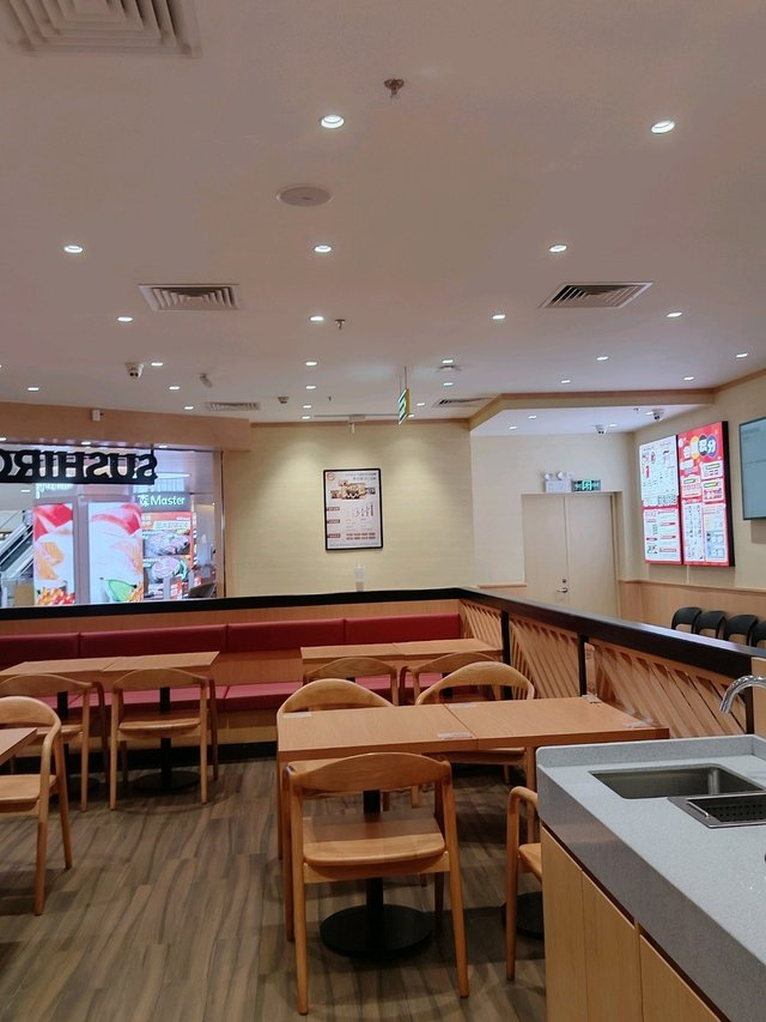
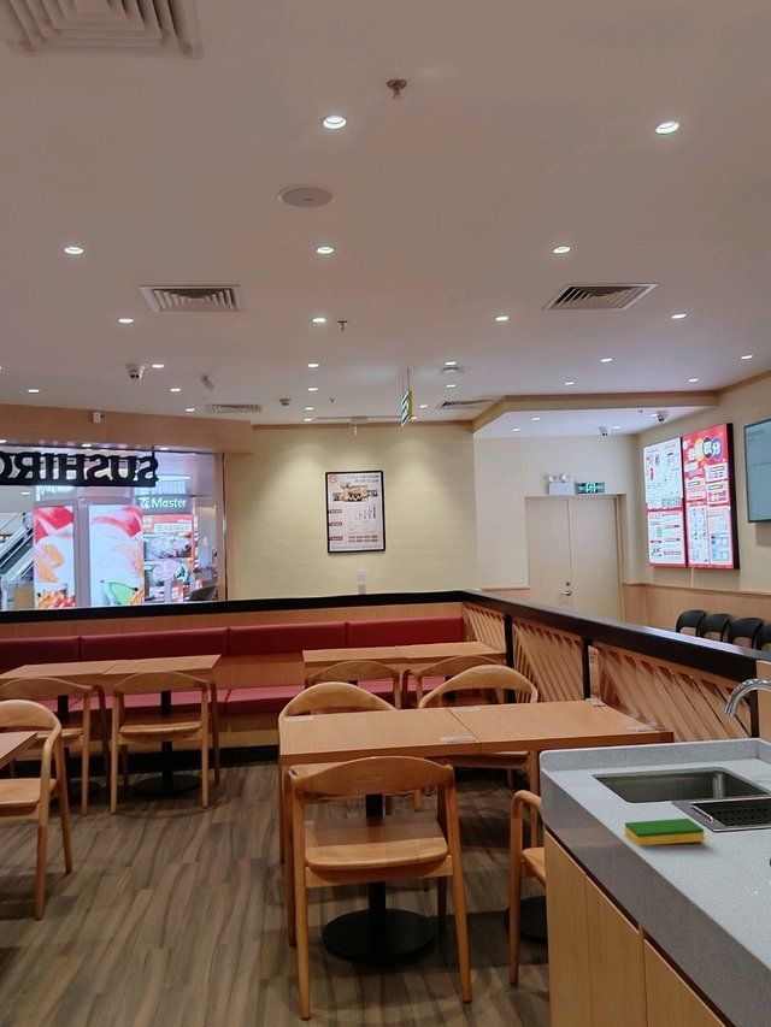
+ dish sponge (664, 831)
